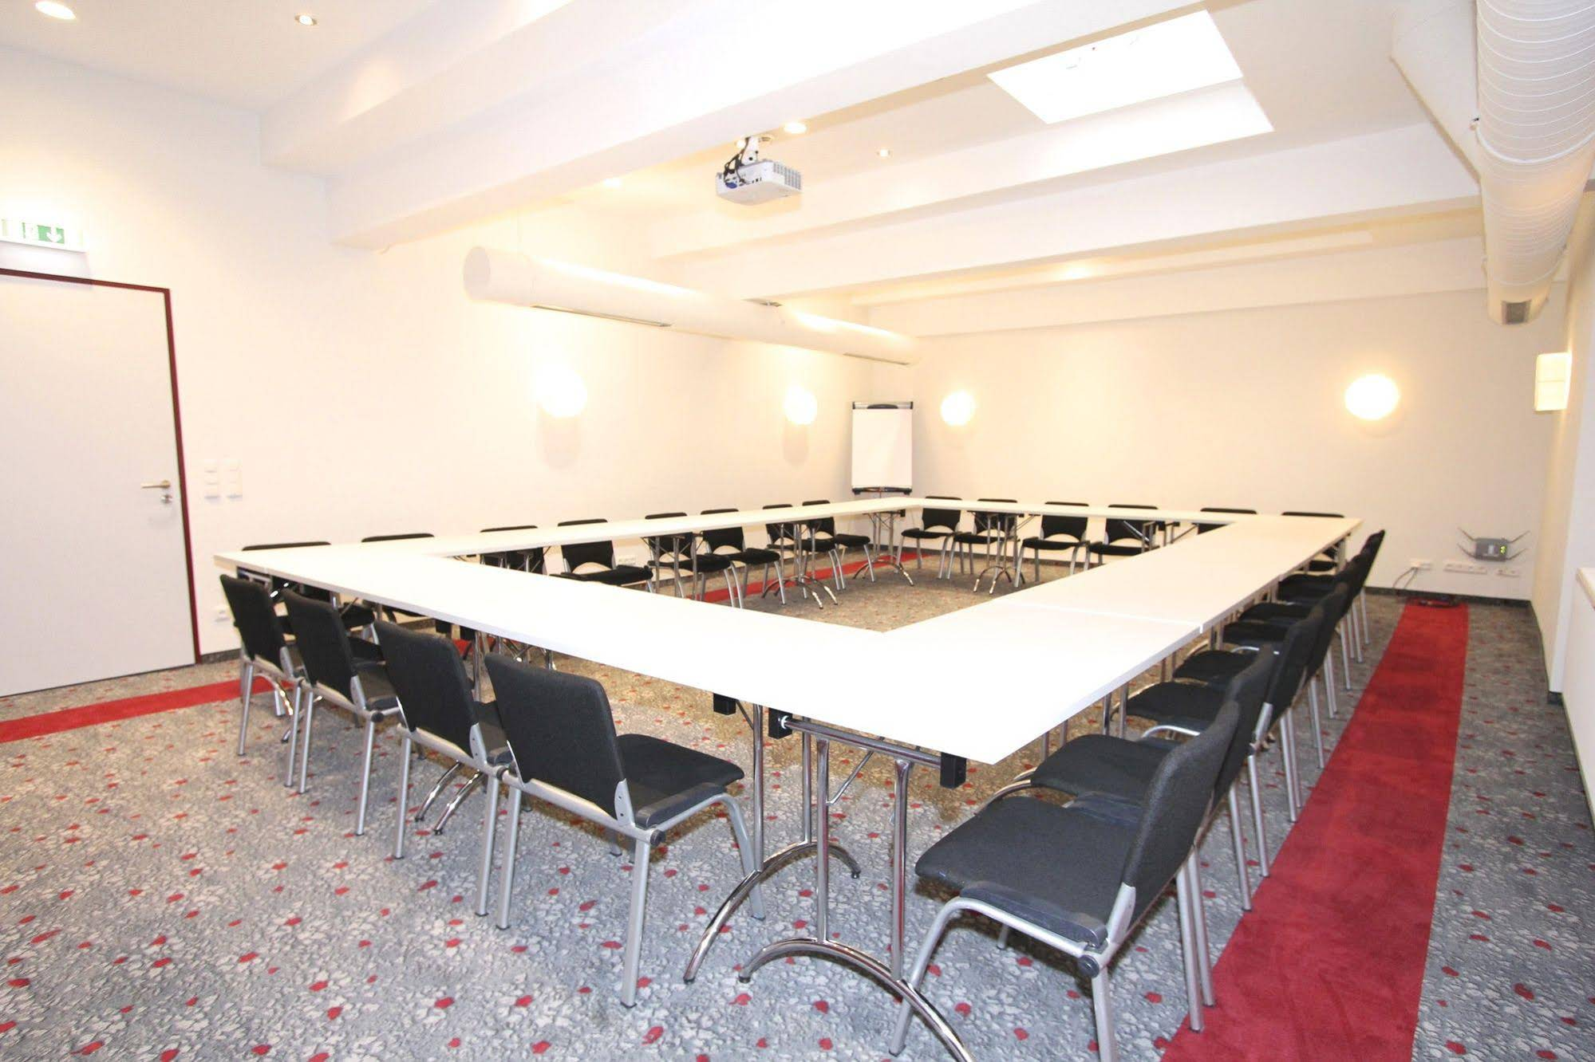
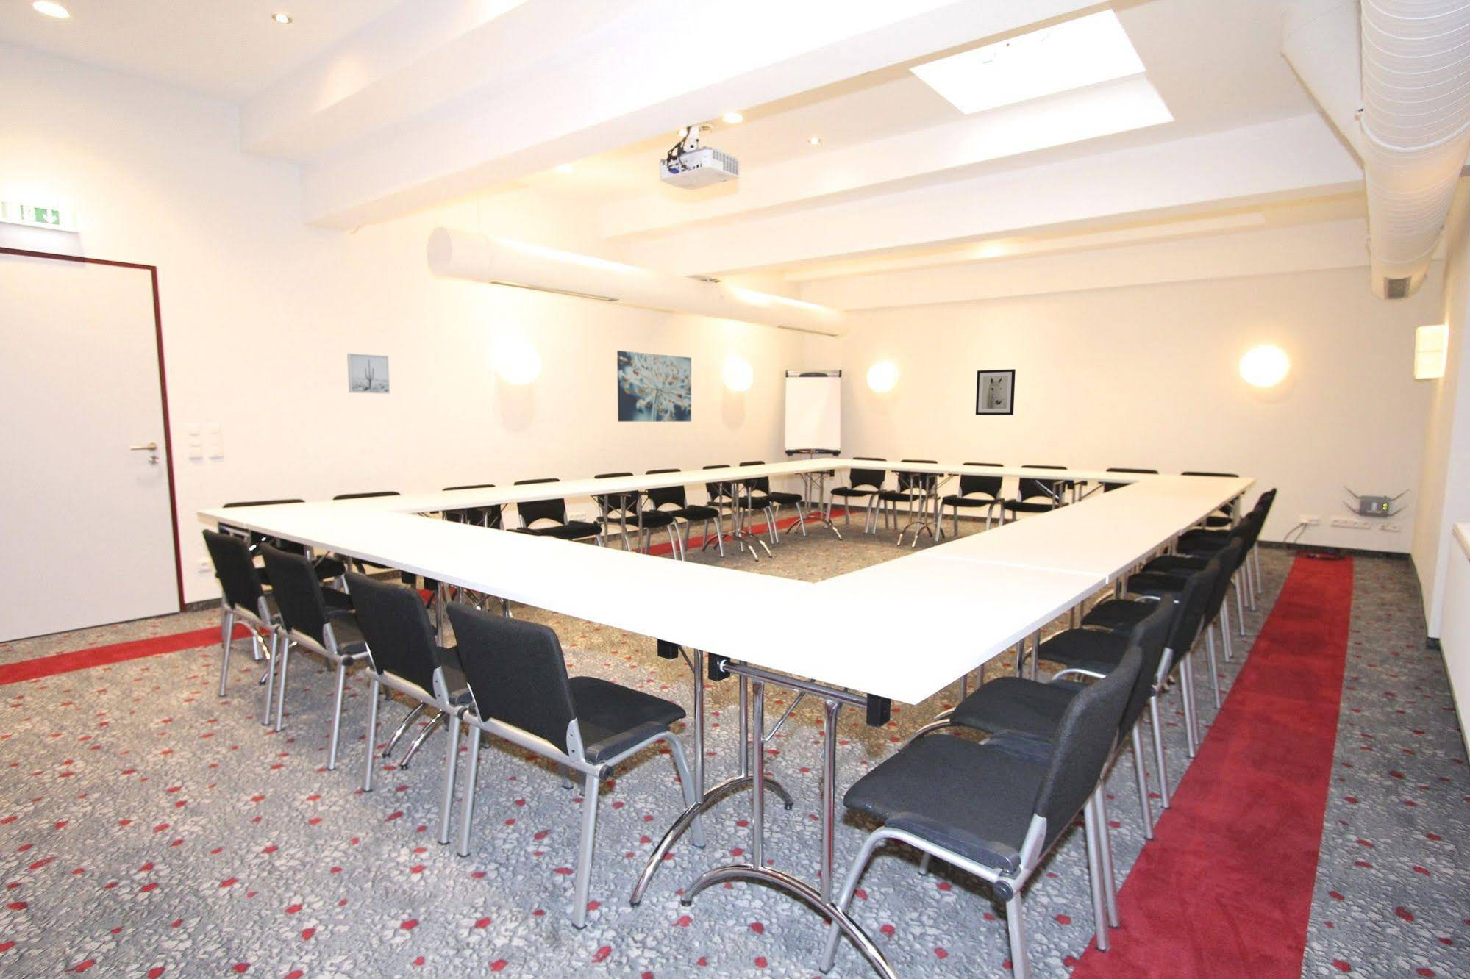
+ wall art (368, 374)
+ wall art (995, 392)
+ wall art (656, 388)
